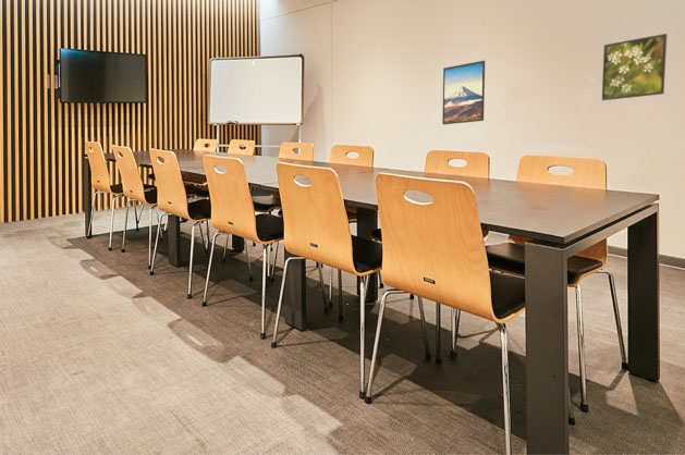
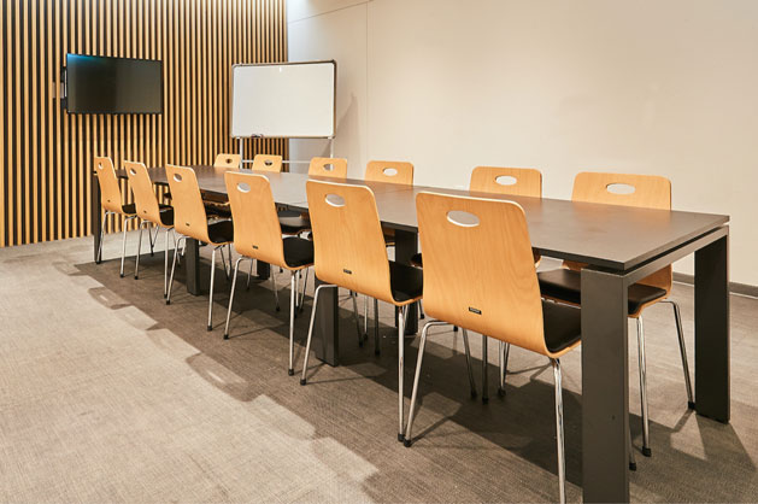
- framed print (463, 94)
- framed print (633, 69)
